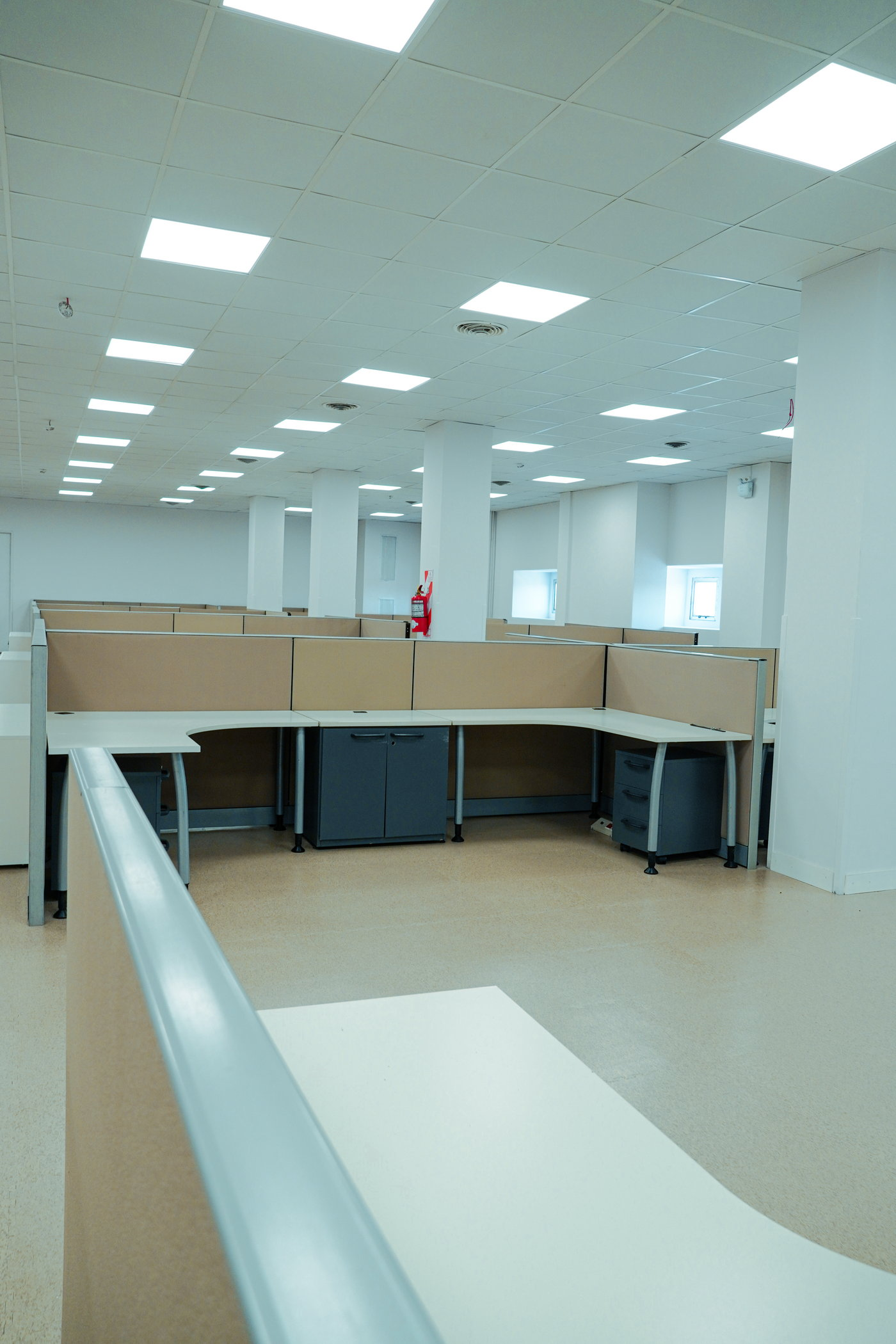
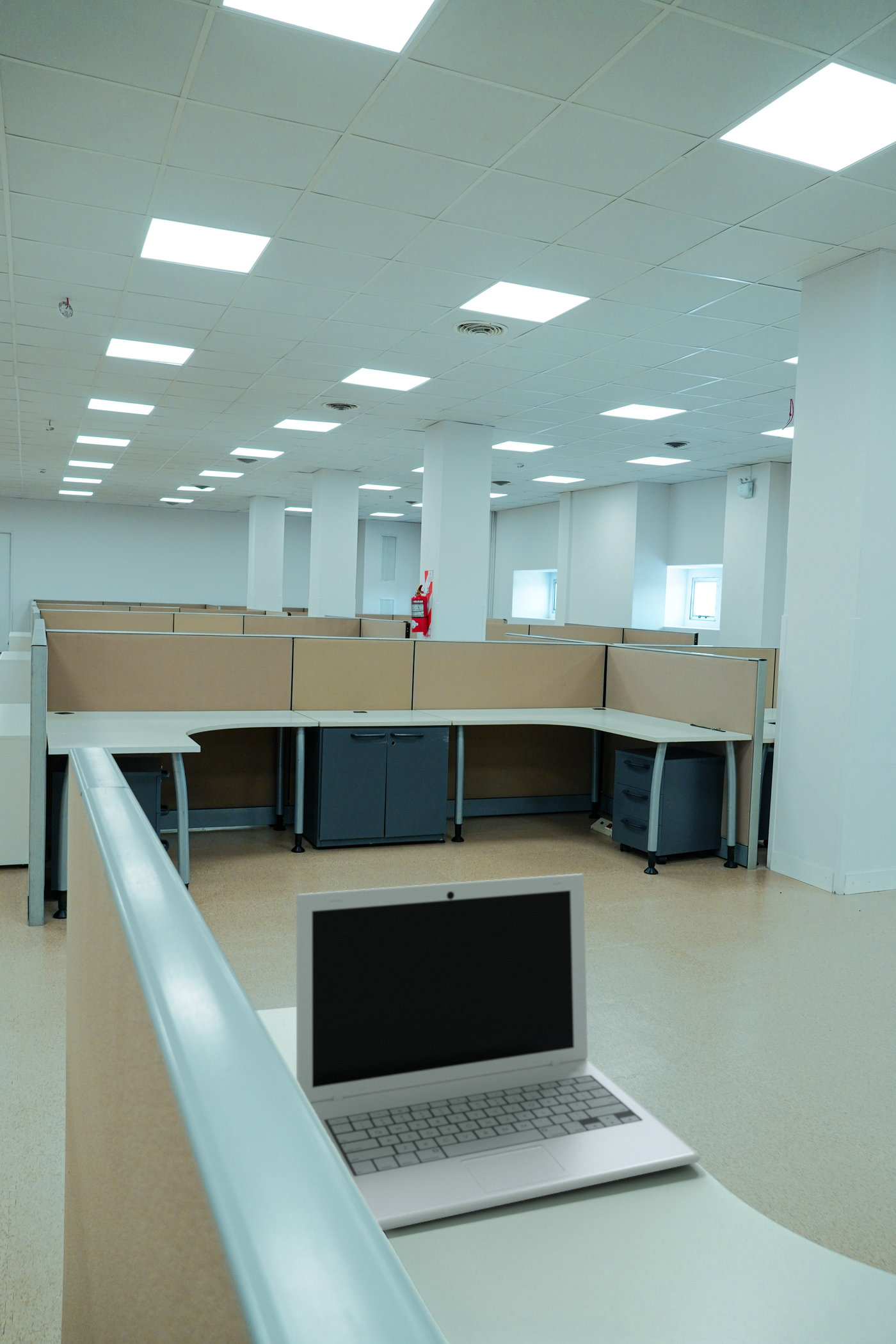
+ laptop (490, 1023)
